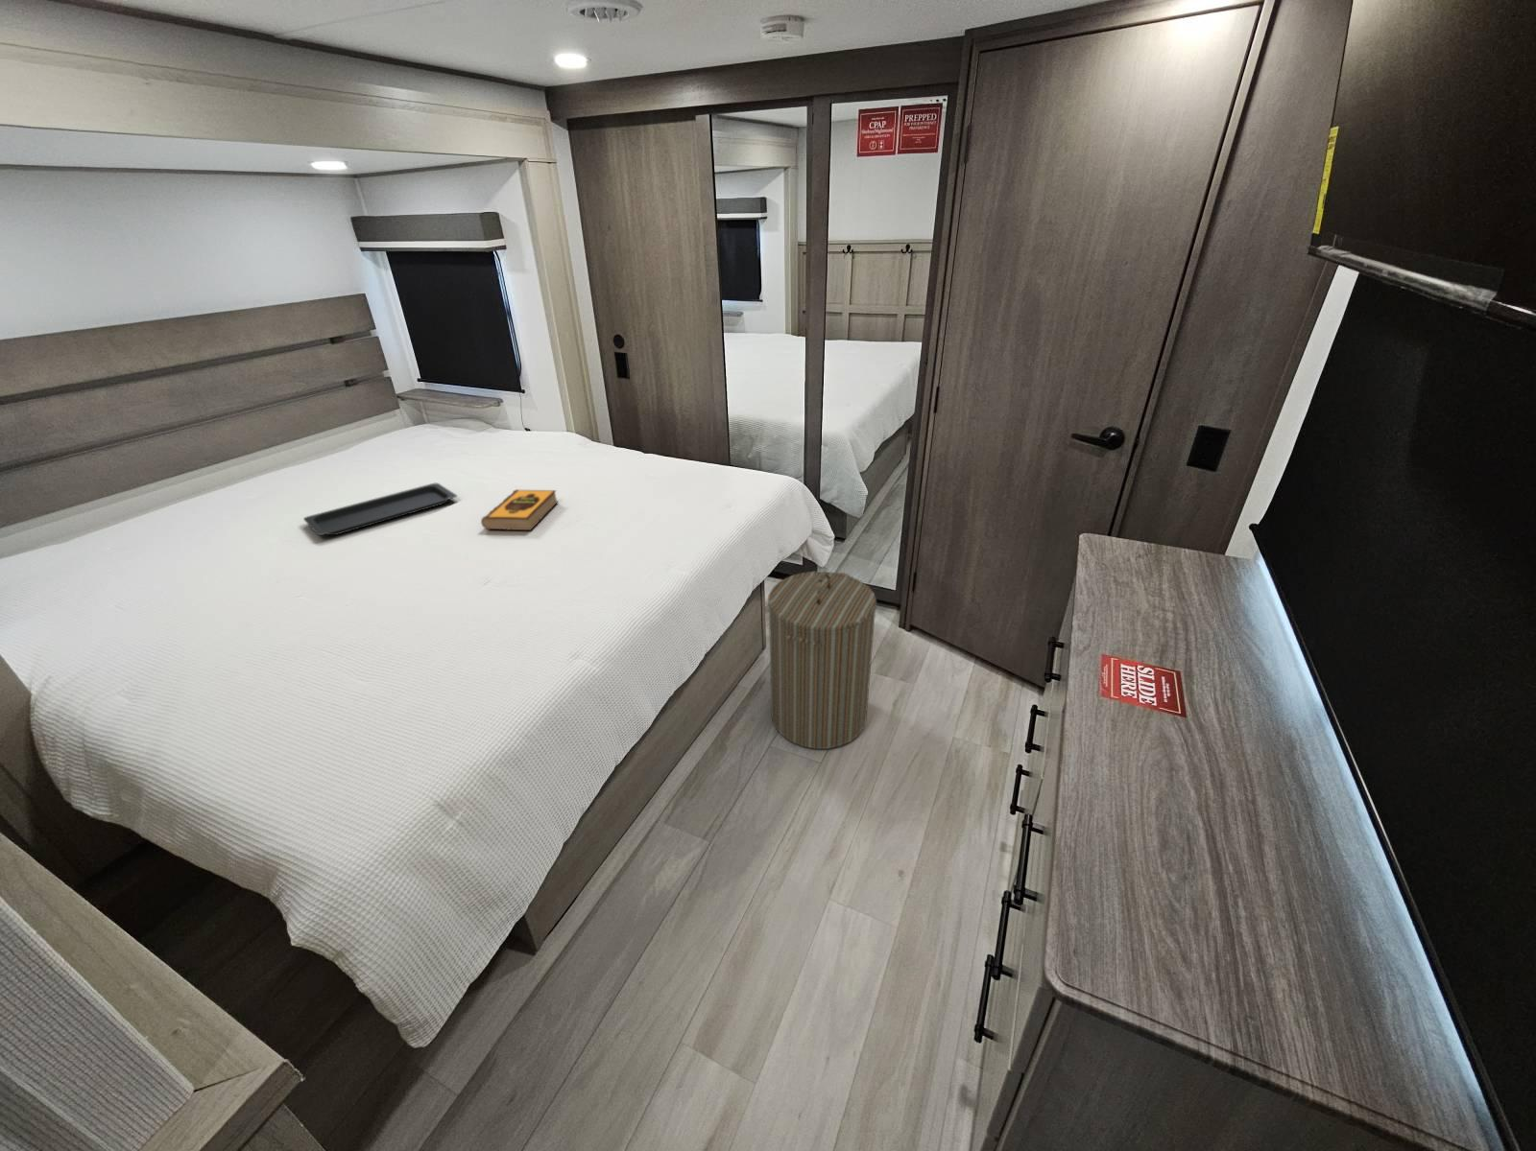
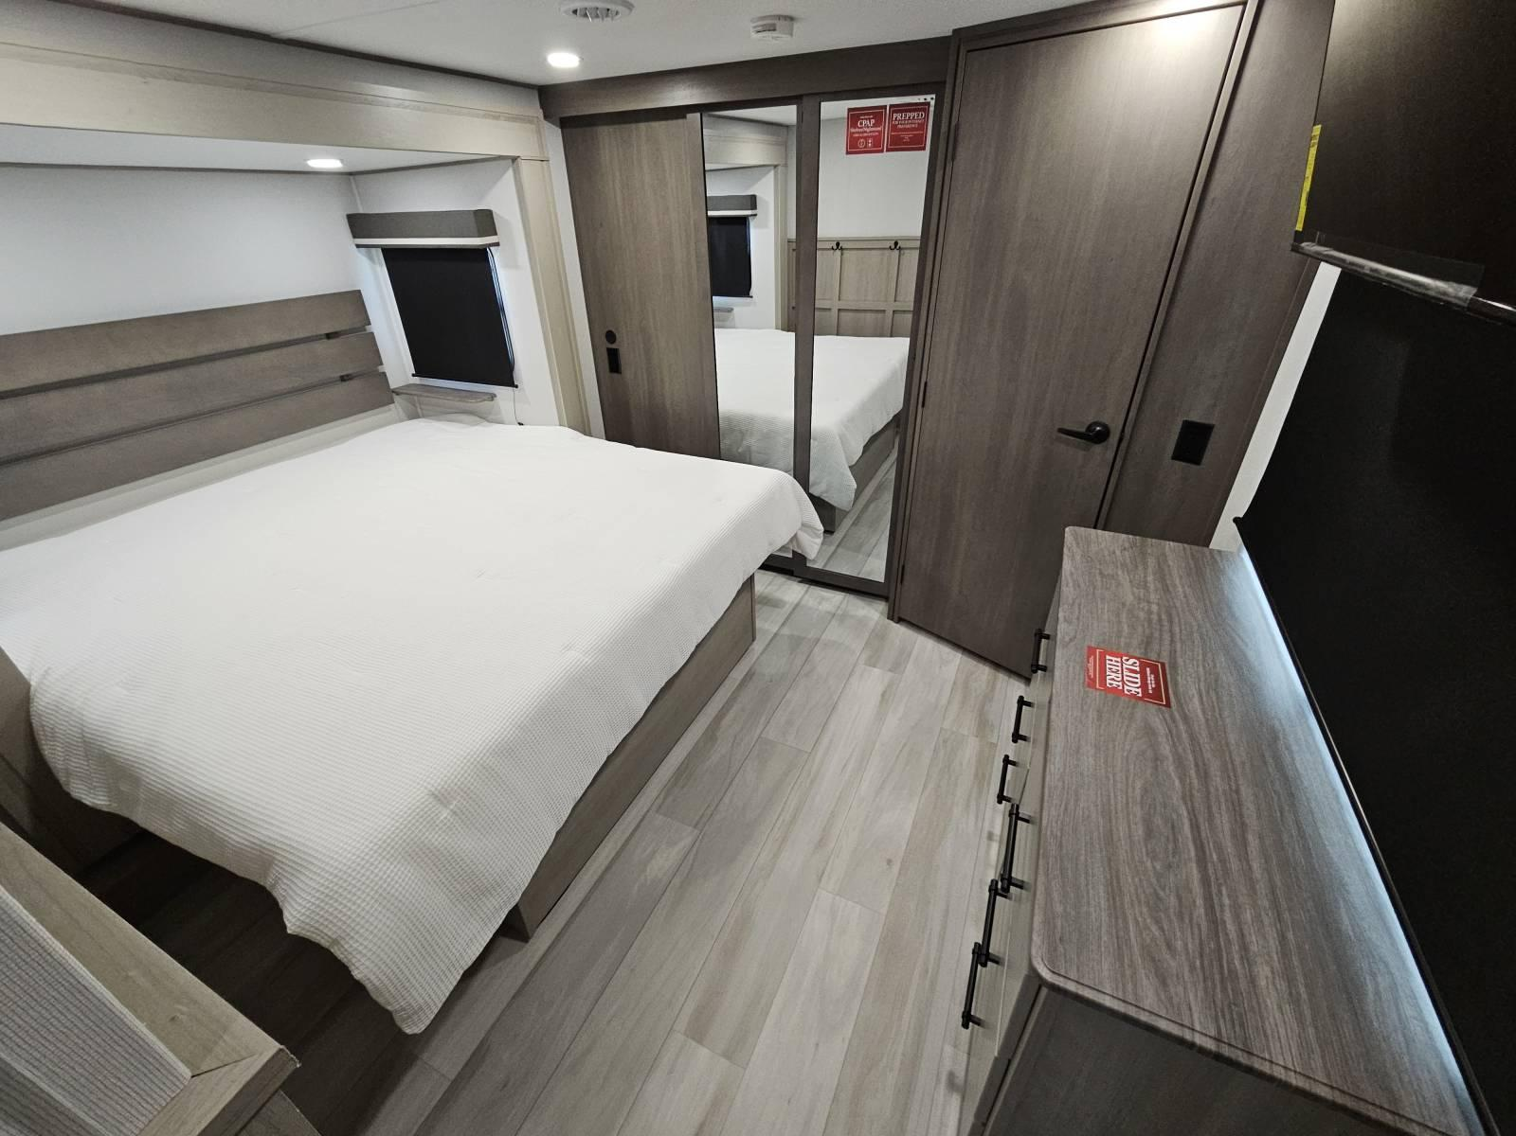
- hardback book (520, 508)
- laundry hamper (820, 650)
- serving tray (385, 509)
